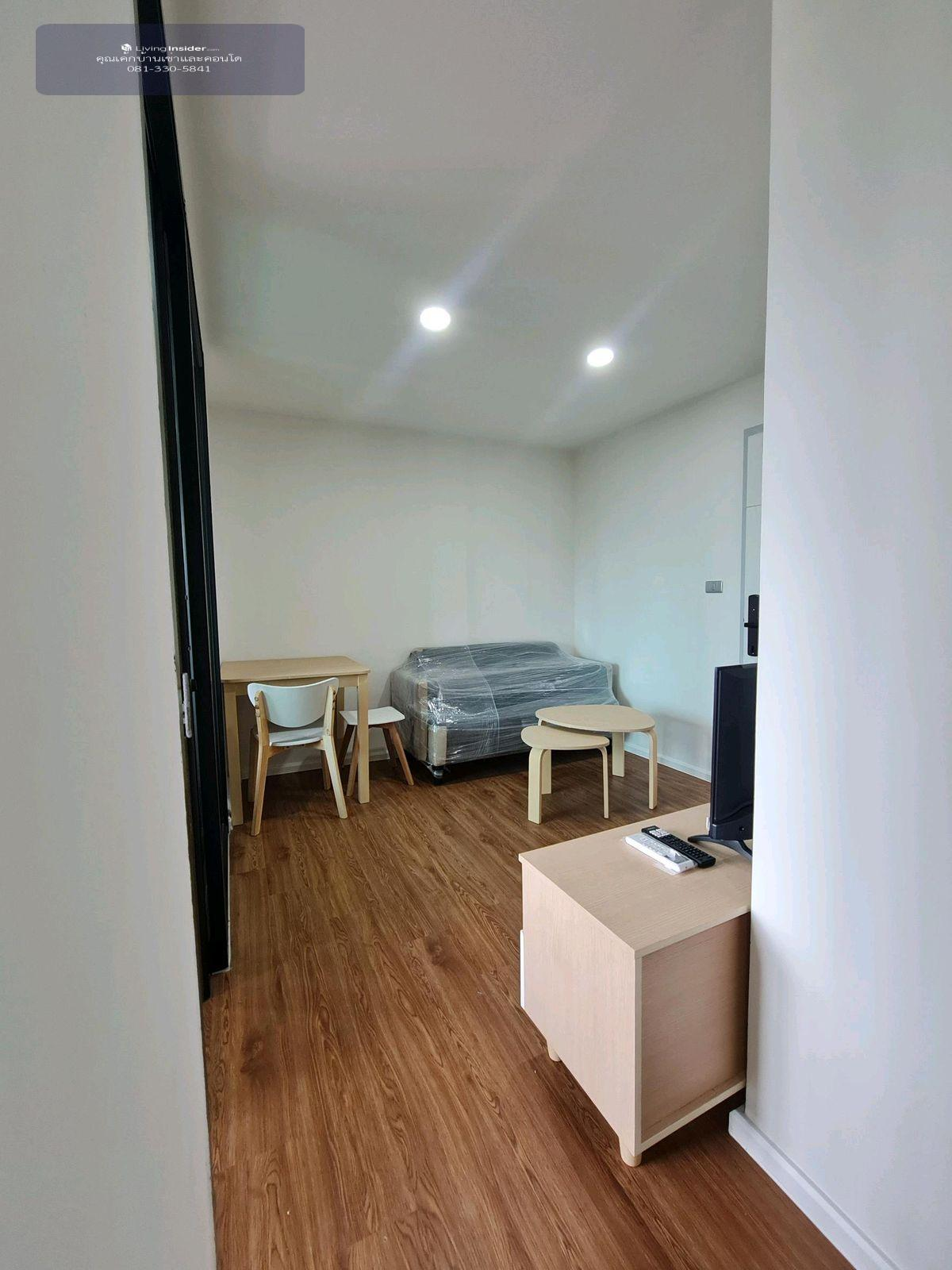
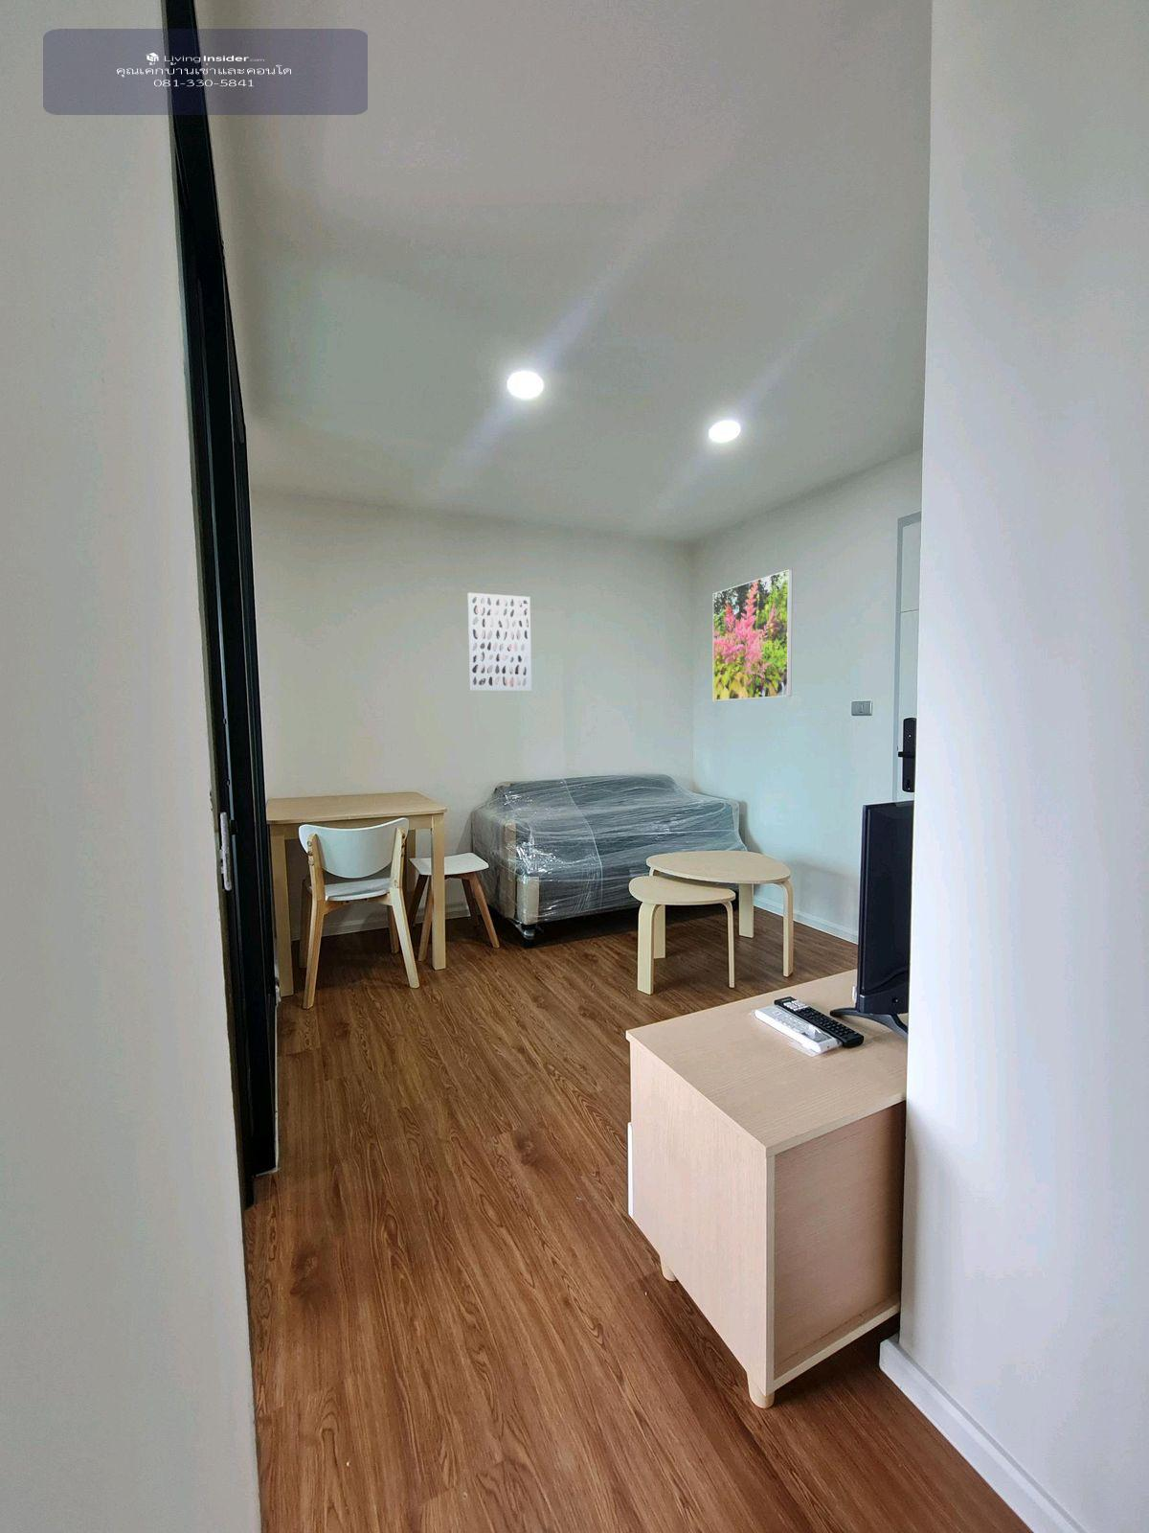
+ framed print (748, 641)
+ wall art (500, 643)
